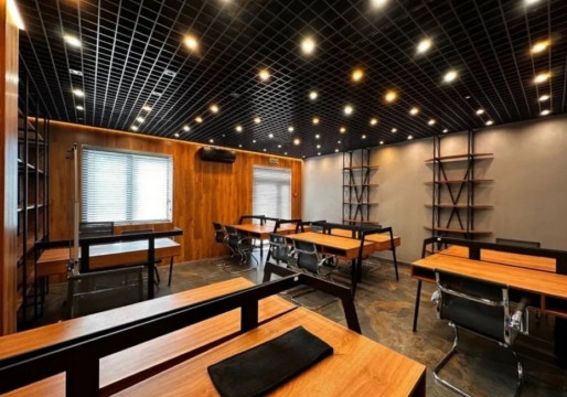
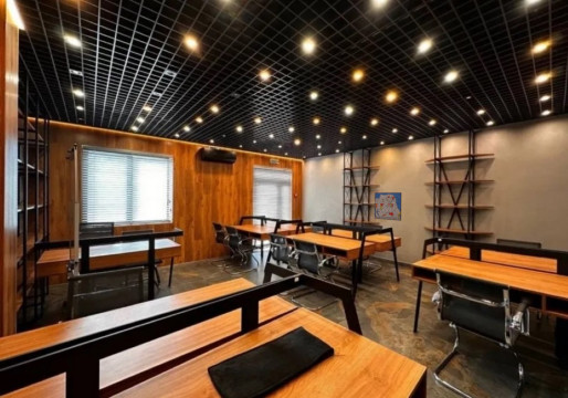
+ wall art (387, 206)
